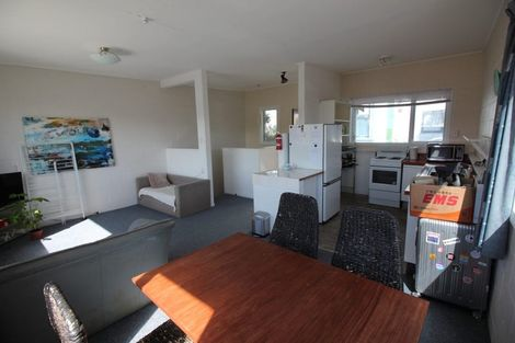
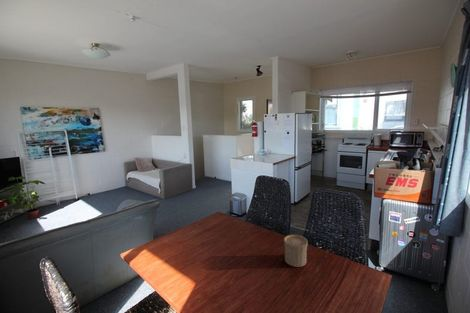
+ cup (295, 250)
